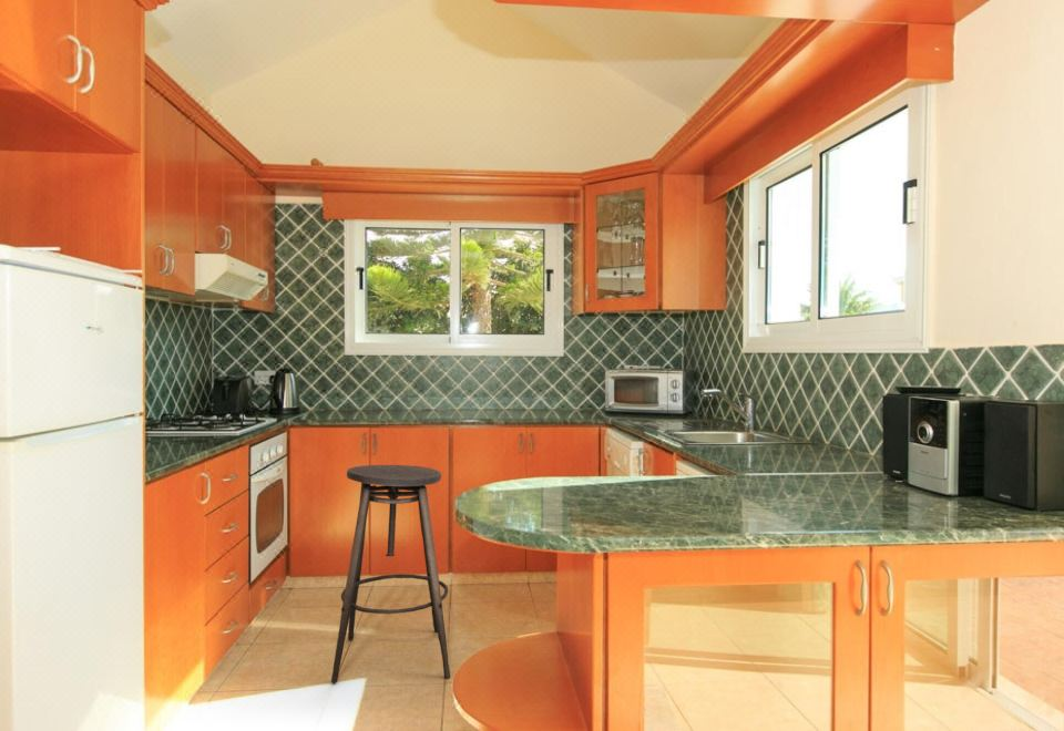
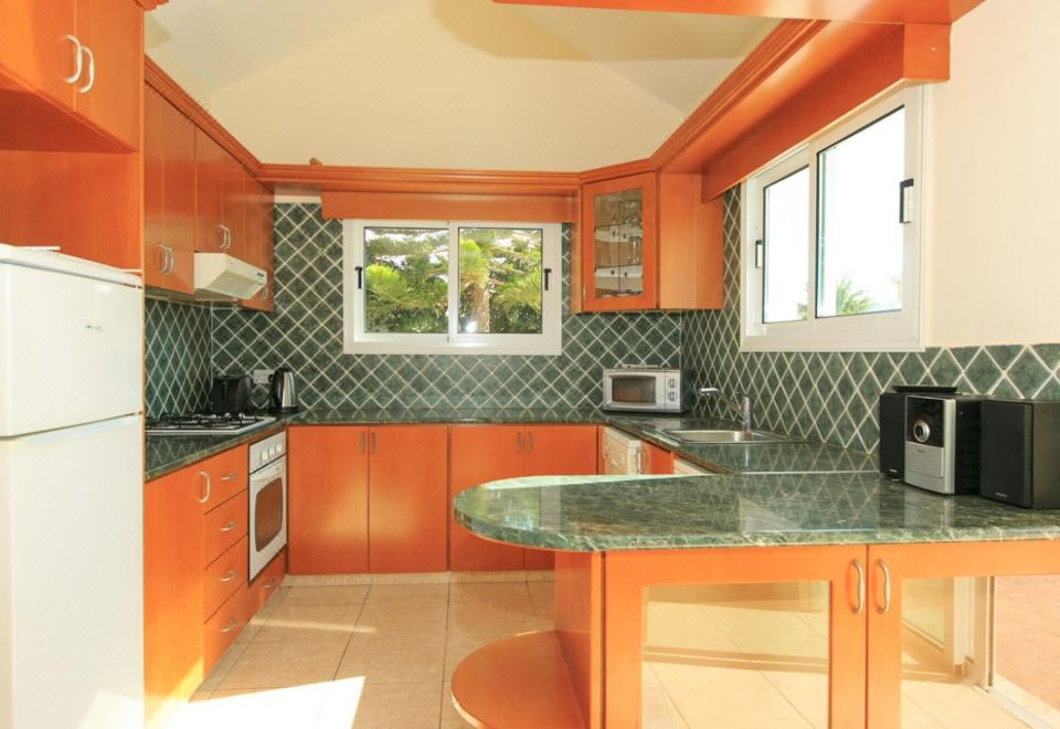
- stool (393, 555)
